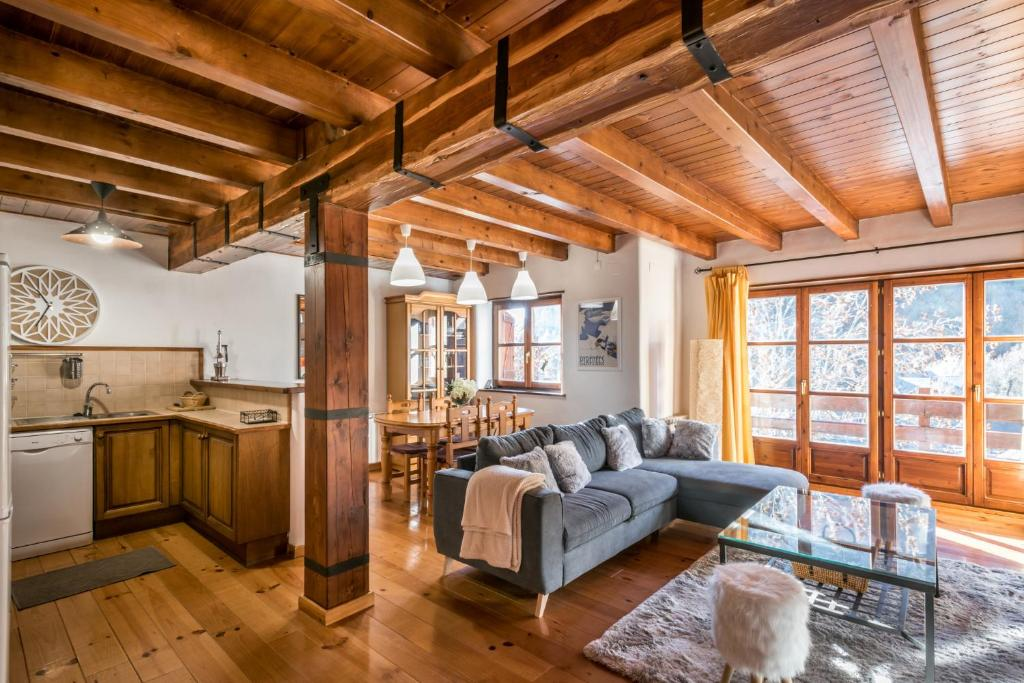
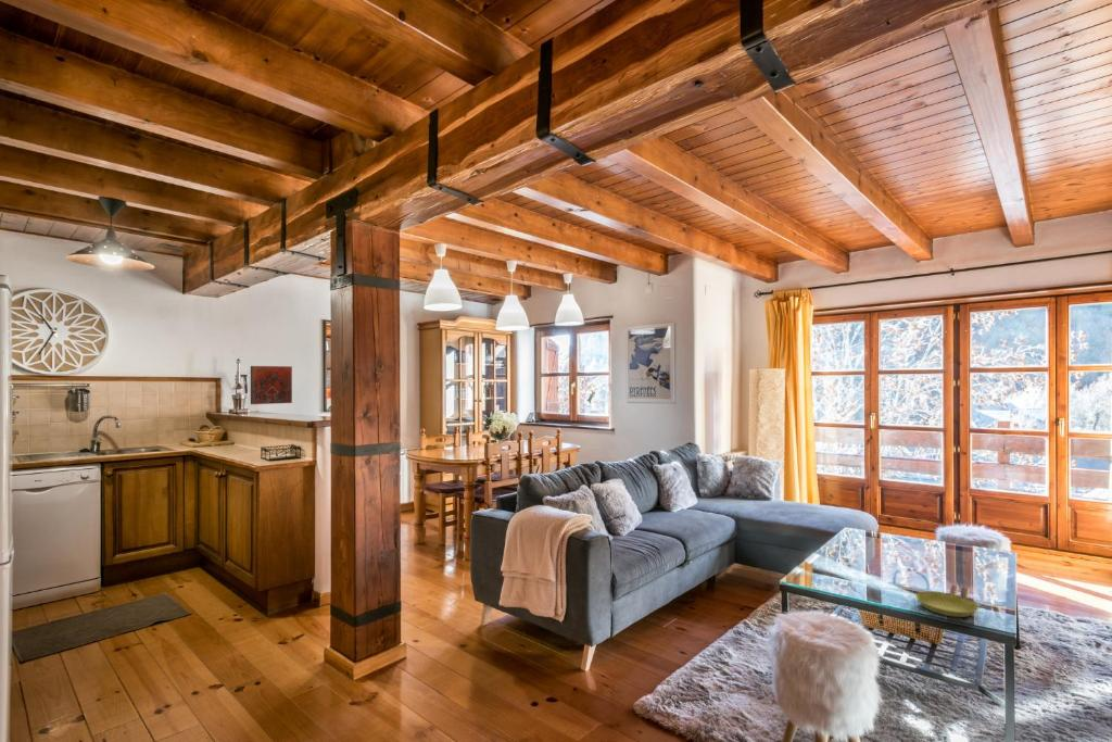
+ decorative tile (271, 385)
+ saucer (946, 604)
